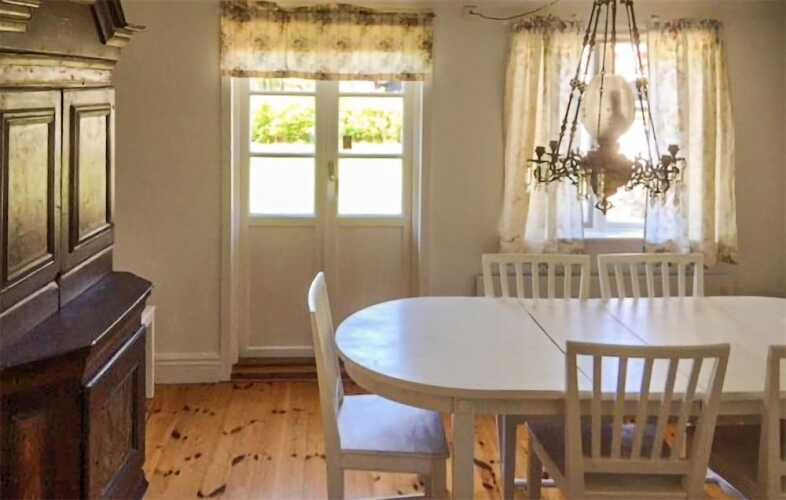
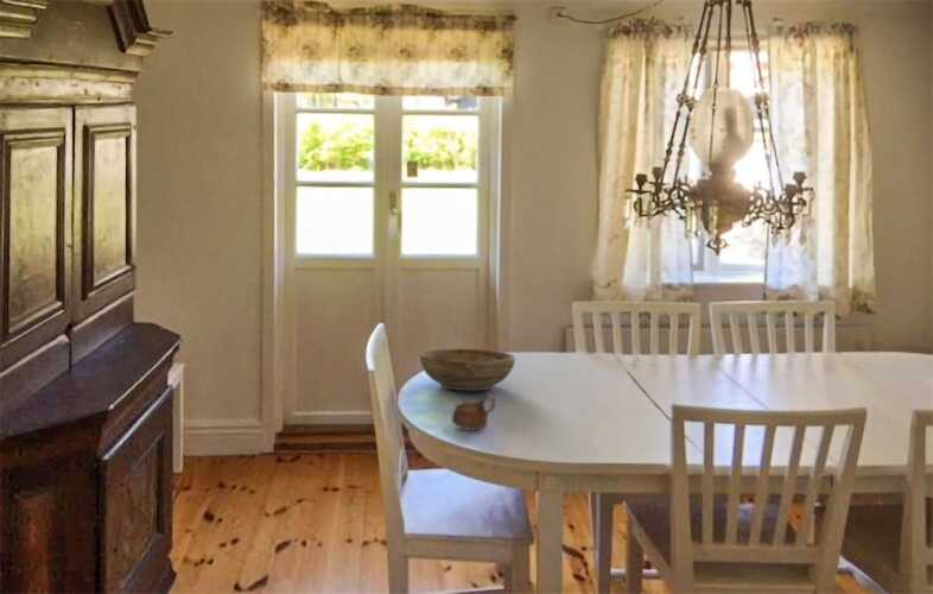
+ cup (471, 411)
+ bowl (466, 369)
